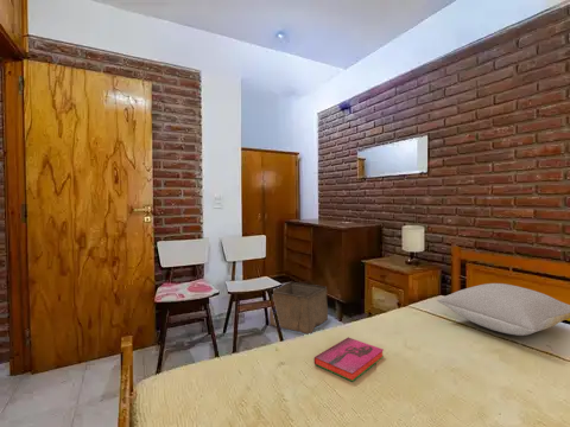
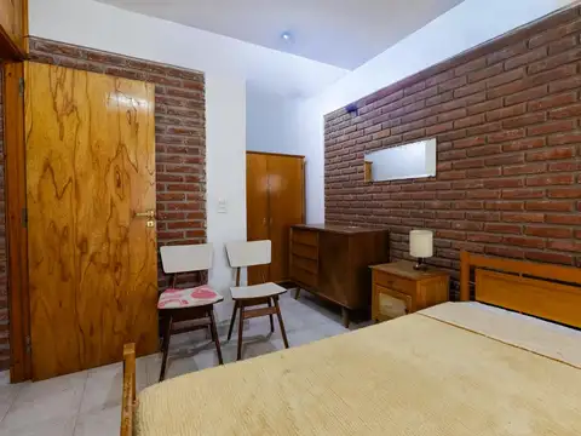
- storage bin (299, 305)
- pillow (505, 305)
- hardback book (349, 356)
